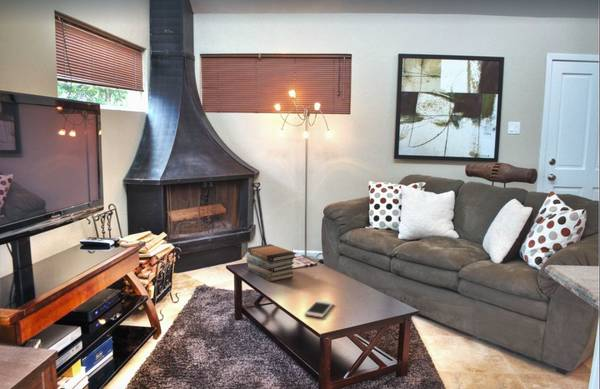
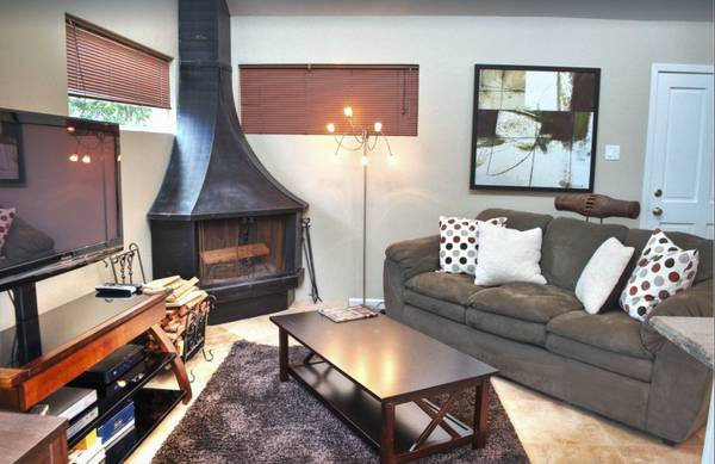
- cell phone (319, 308)
- book stack (270, 261)
